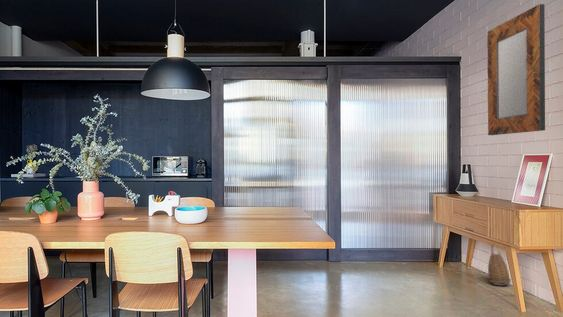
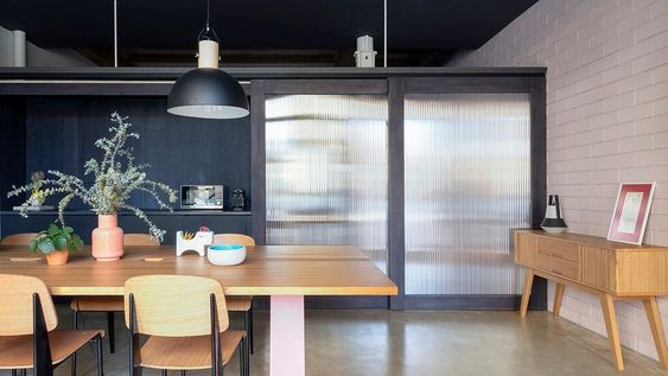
- basket (499, 263)
- home mirror (513, 76)
